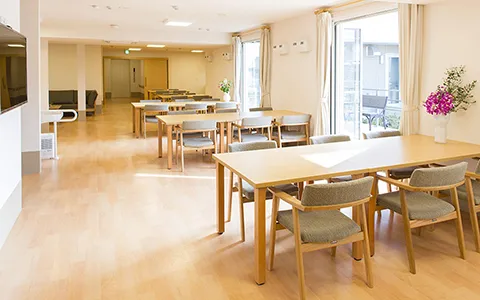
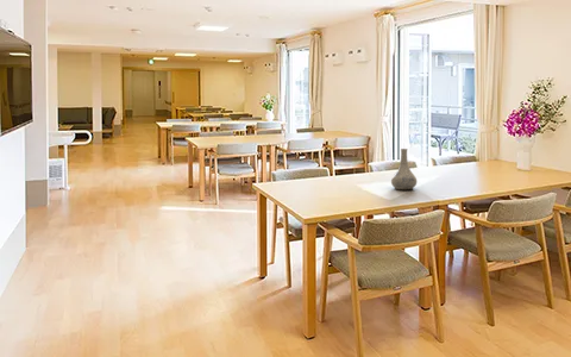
+ vase (403, 168)
